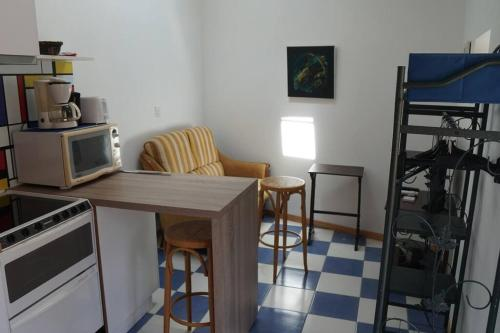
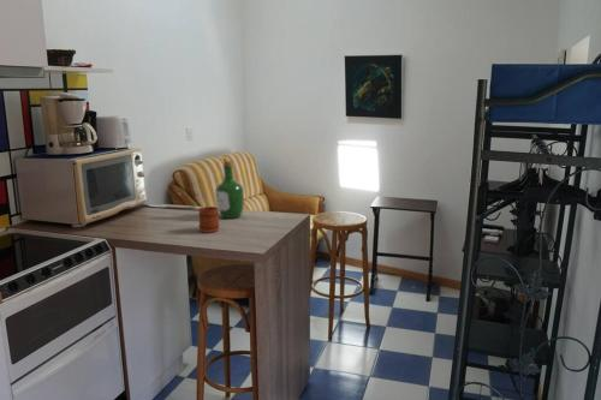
+ mug (209, 219)
+ wine bottle (230, 189)
